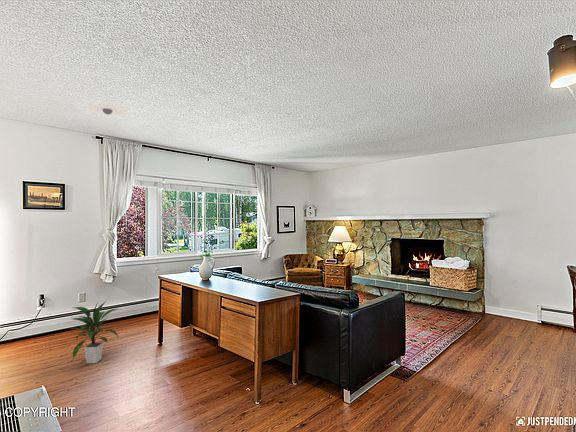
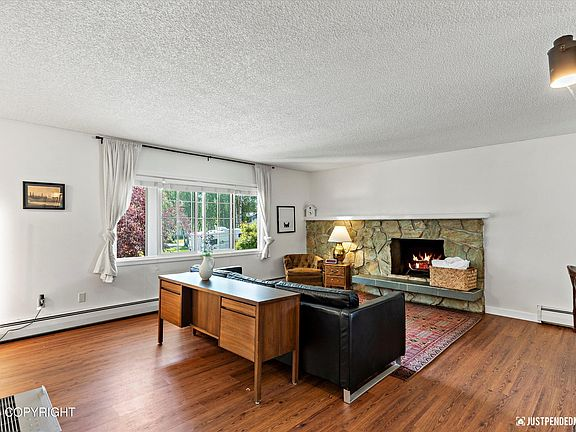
- indoor plant (91, 331)
- ceiling light (107, 109)
